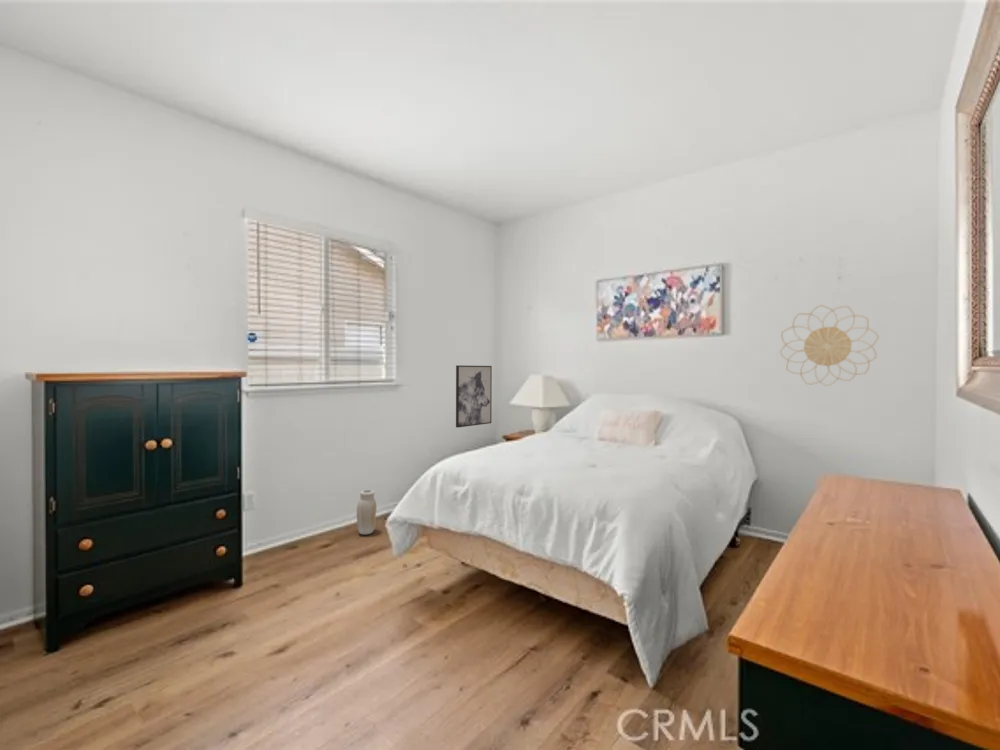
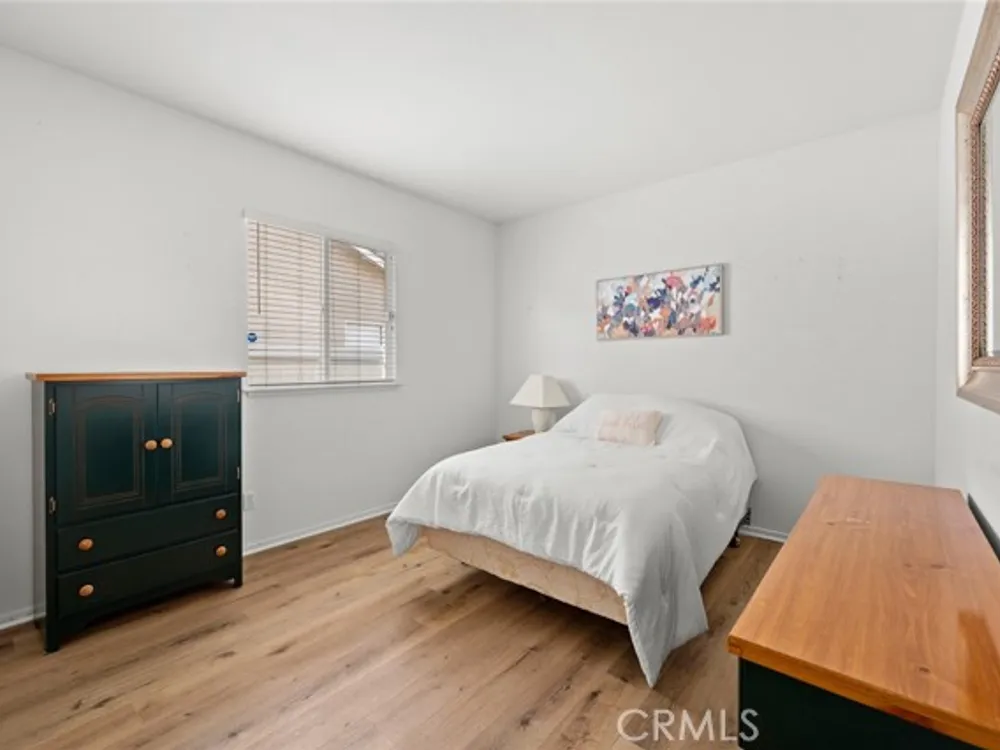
- wall art (474, 395)
- decorative wall piece (826, 345)
- vase (360, 509)
